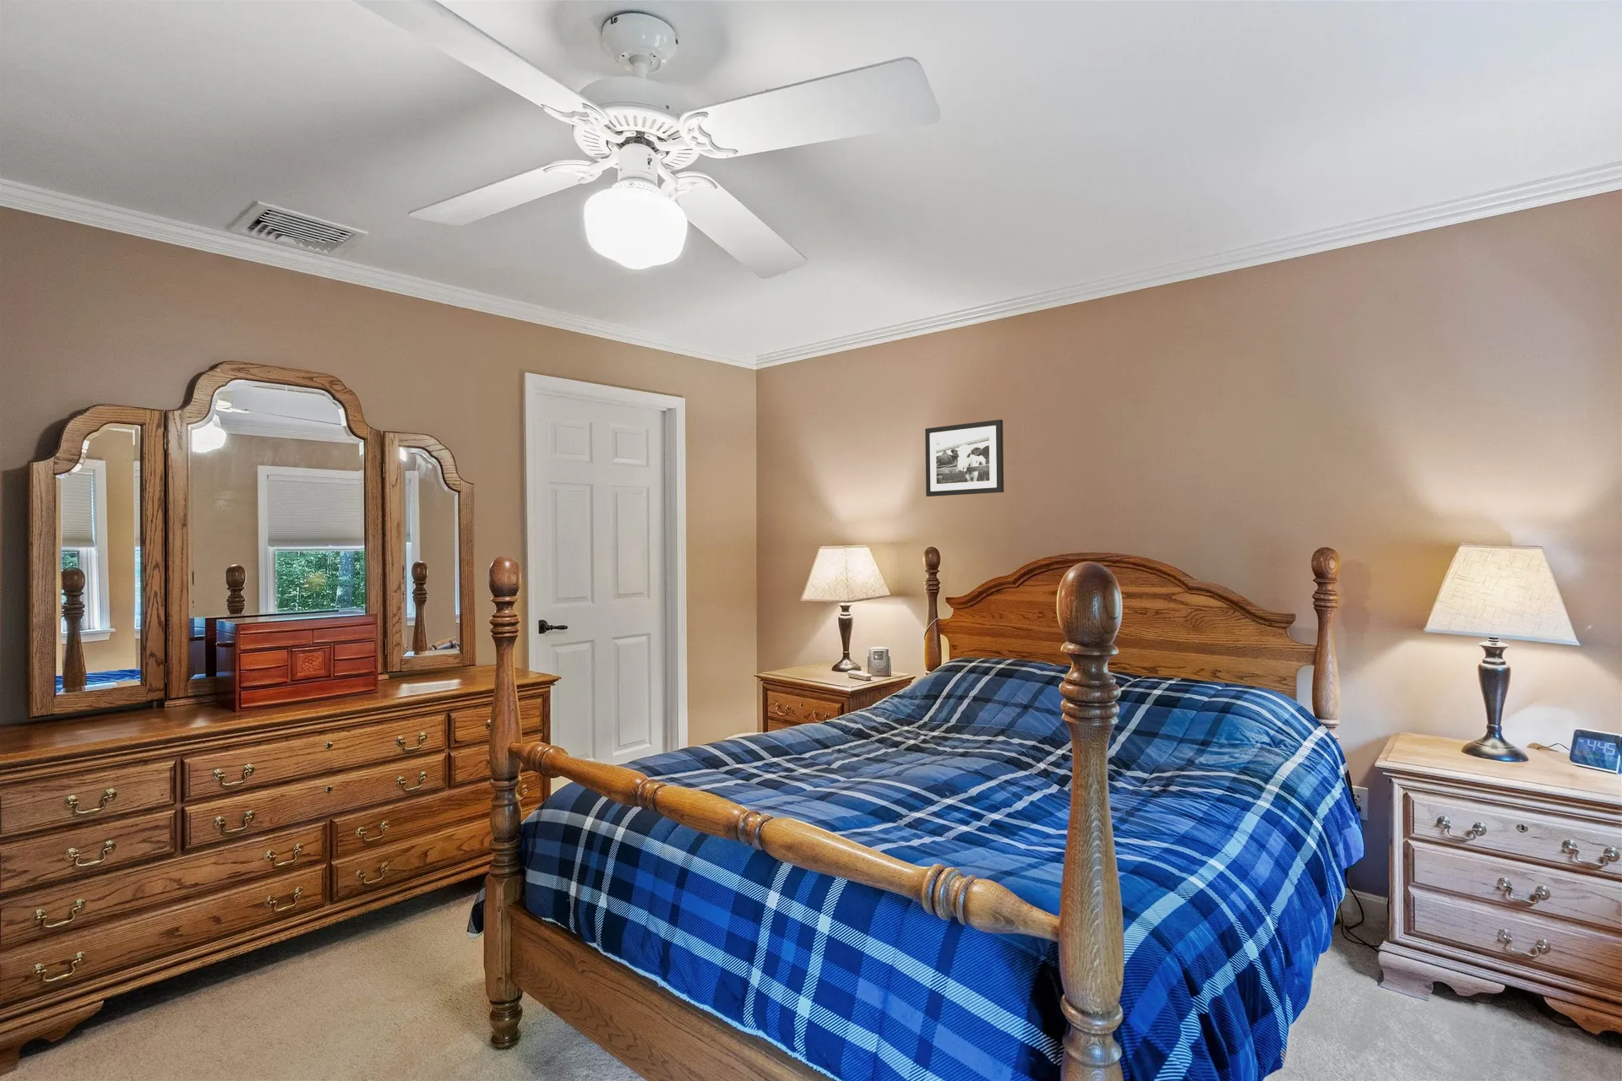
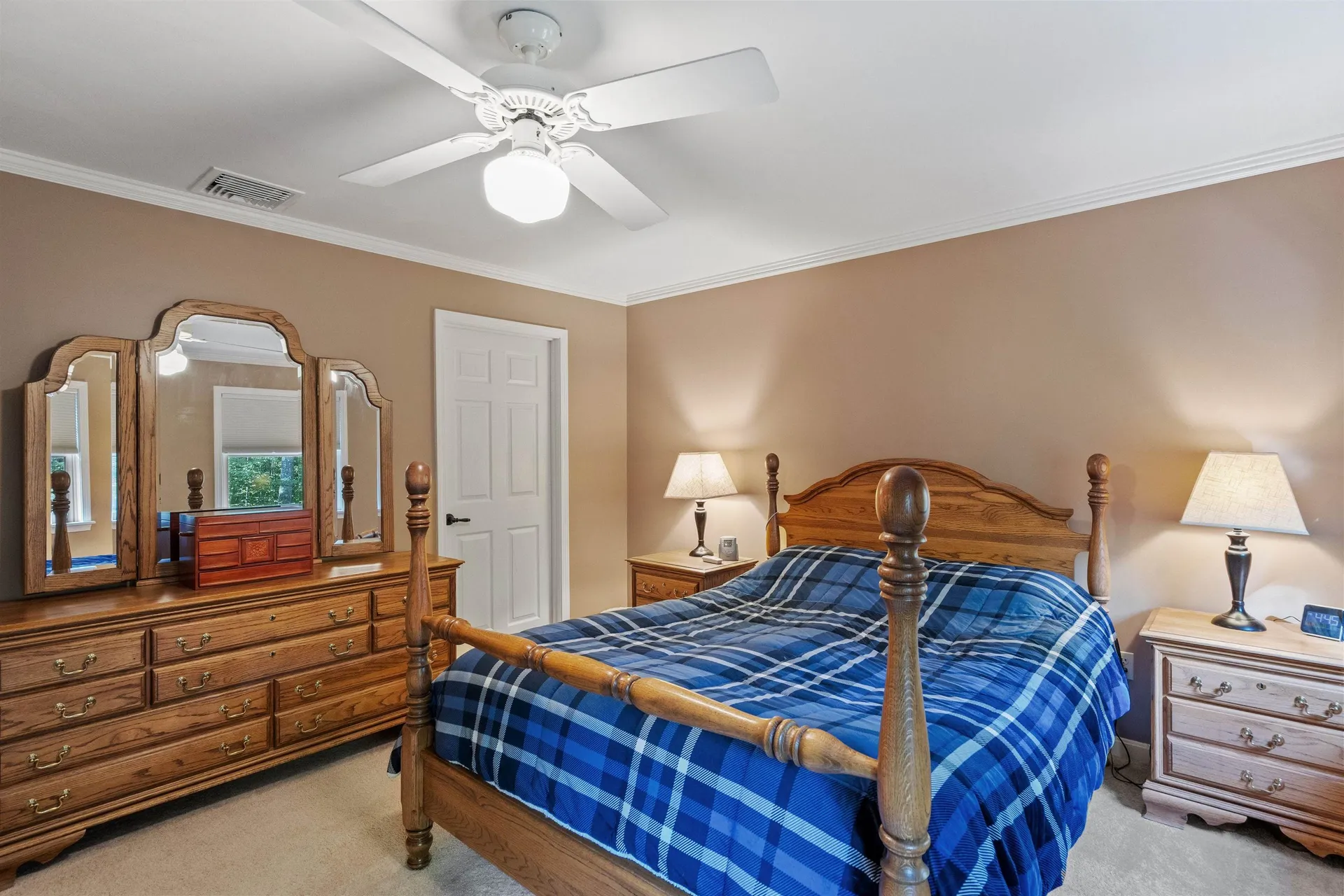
- picture frame (963, 458)
